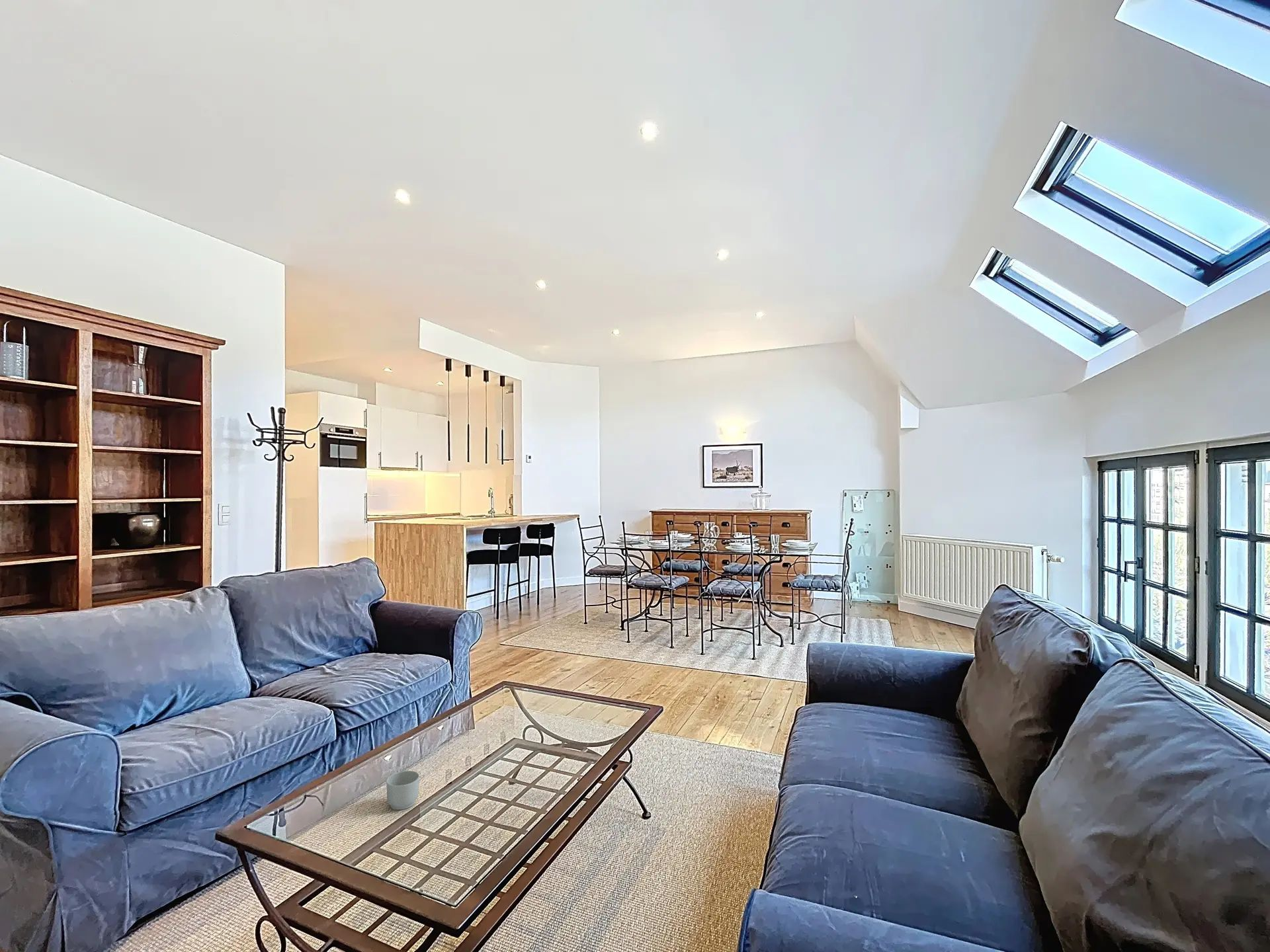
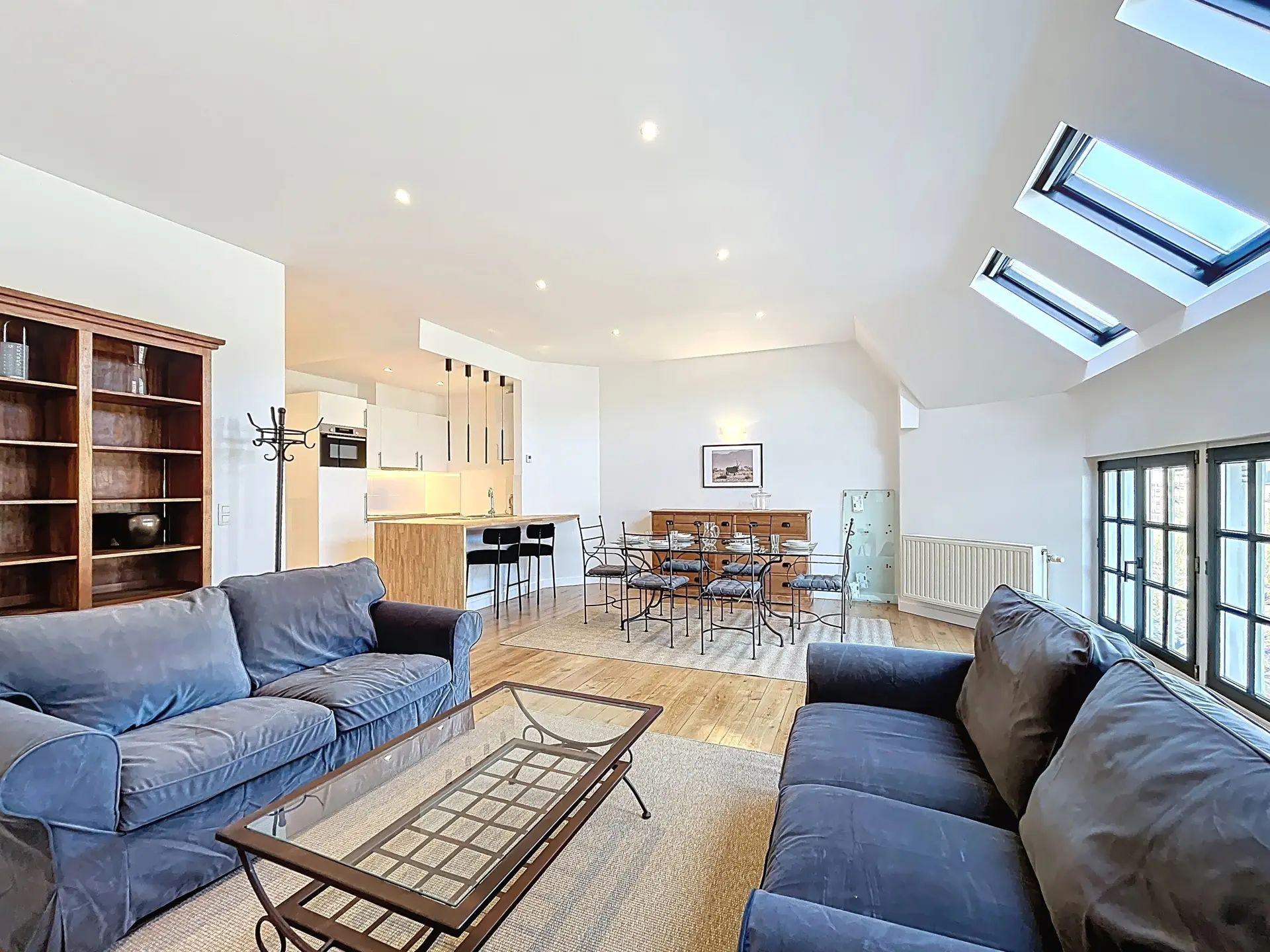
- mug (405, 788)
